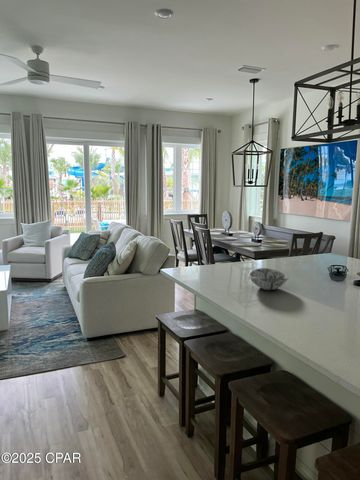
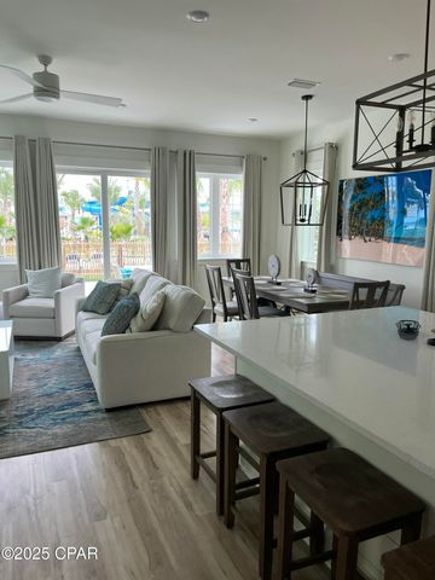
- decorative bowl (267, 280)
